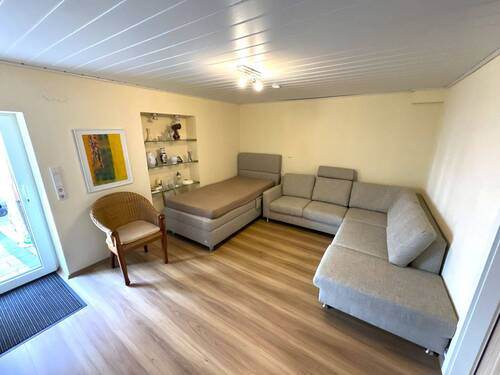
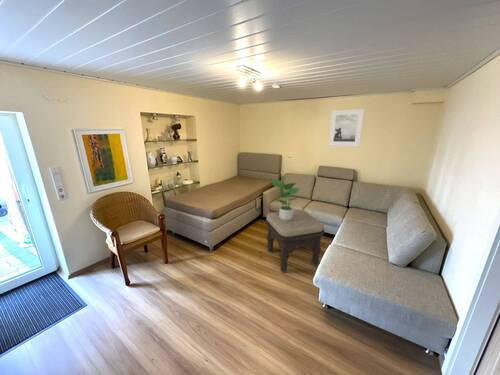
+ potted plant (286, 198)
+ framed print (345, 128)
+ ottoman (292, 238)
